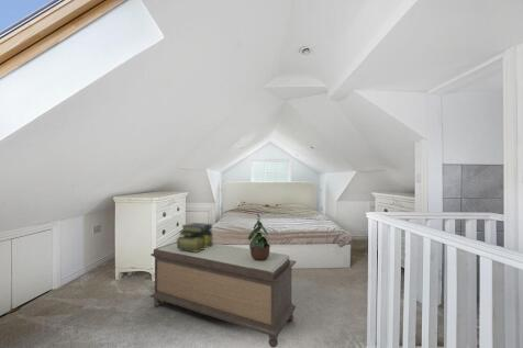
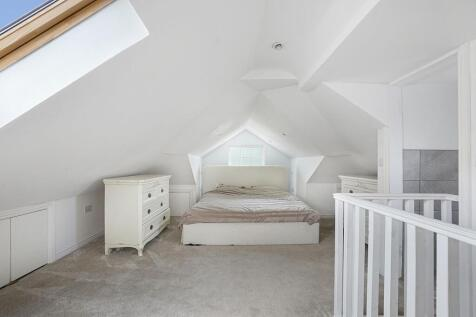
- bench (220, 281)
- potted plant (259, 235)
- stack of books (196, 235)
